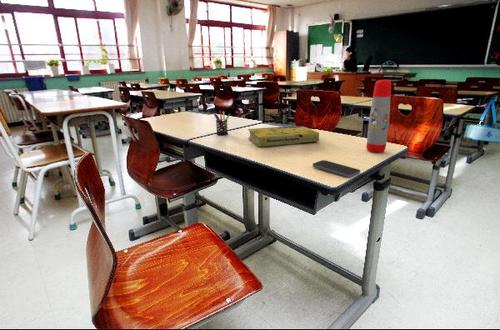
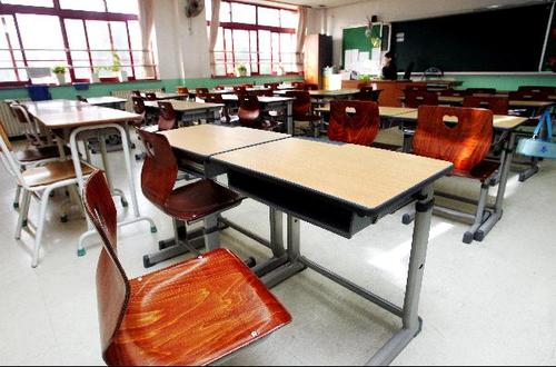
- water bottle (379, 116)
- pen holder (222, 122)
- book (282, 134)
- smartphone (335, 168)
